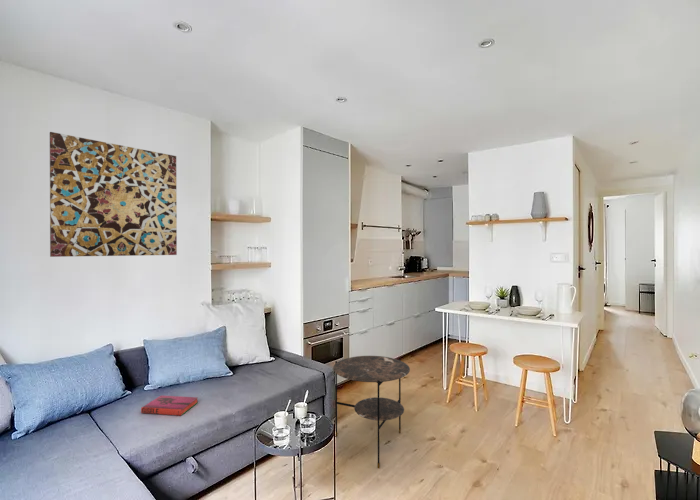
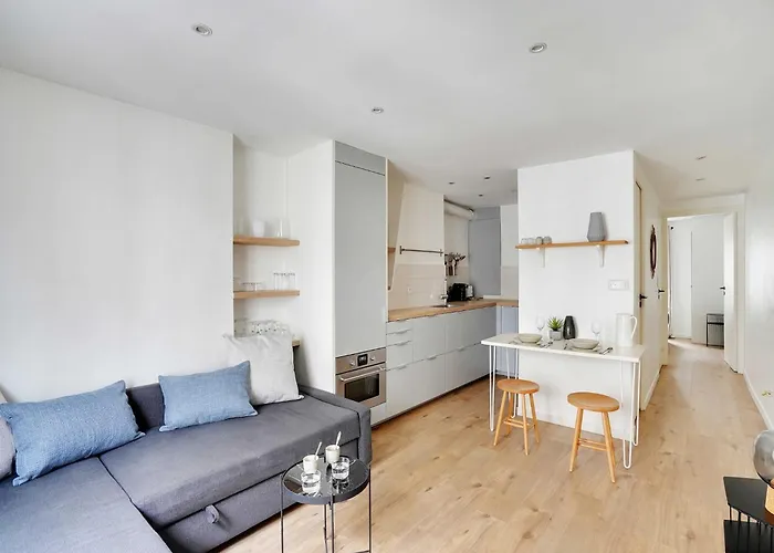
- side table (370, 405)
- wall art (120, 200)
- hardback book (170, 405)
